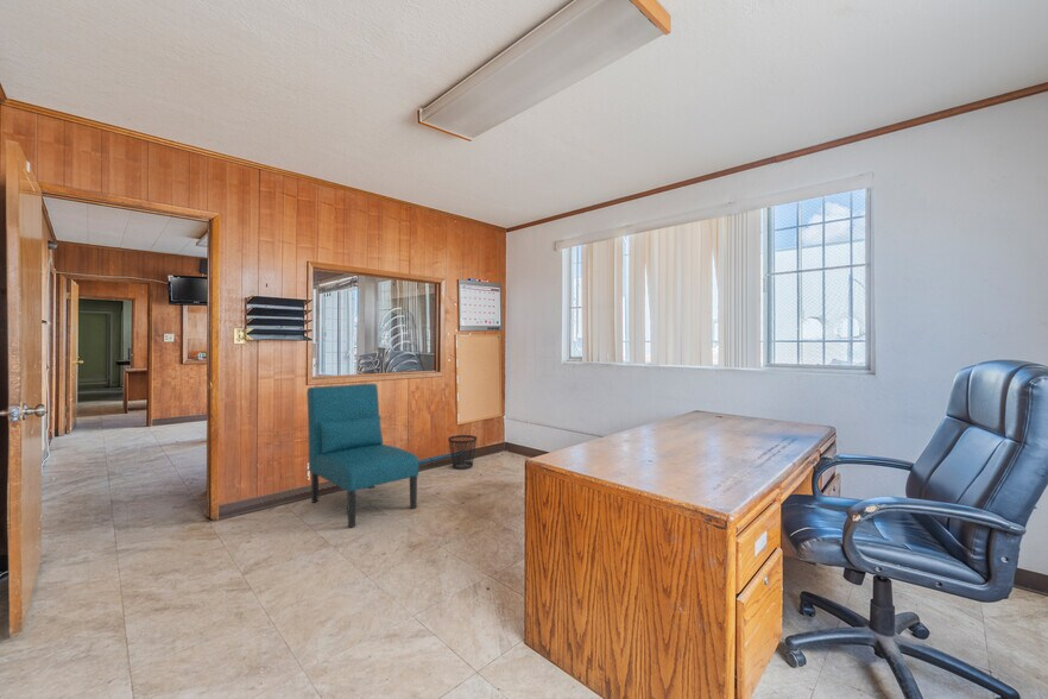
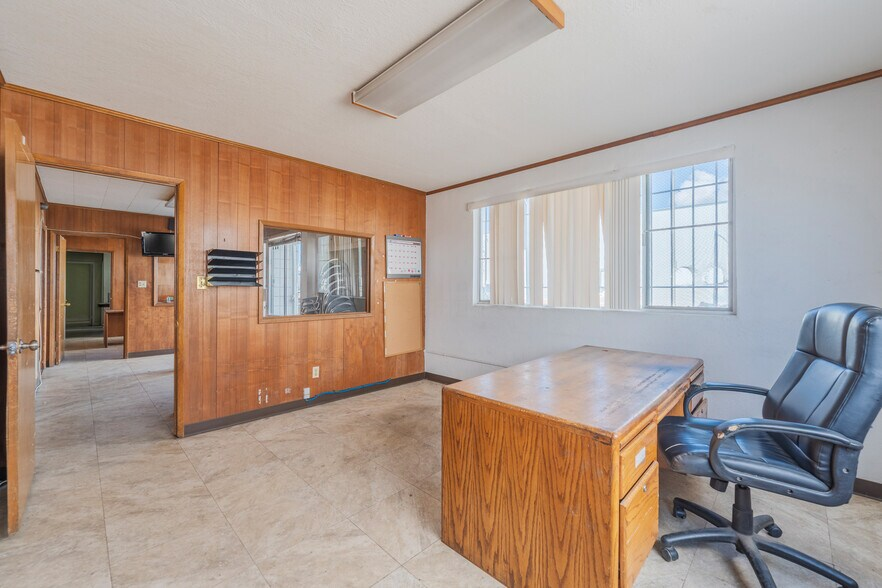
- wastebasket (462, 452)
- chair (361, 446)
